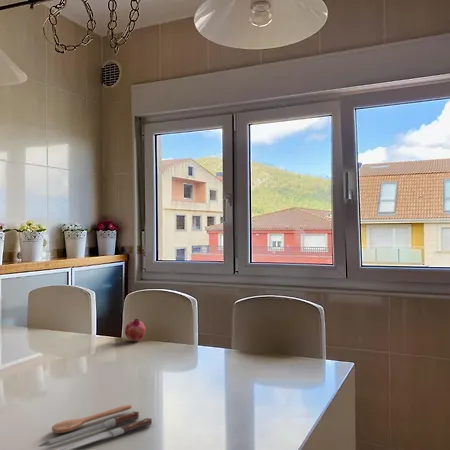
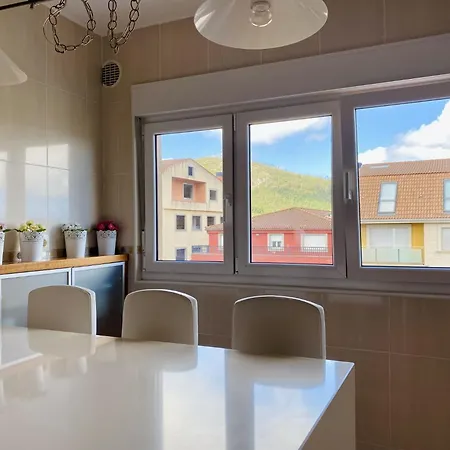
- spoon (90, 428)
- fruit (135, 329)
